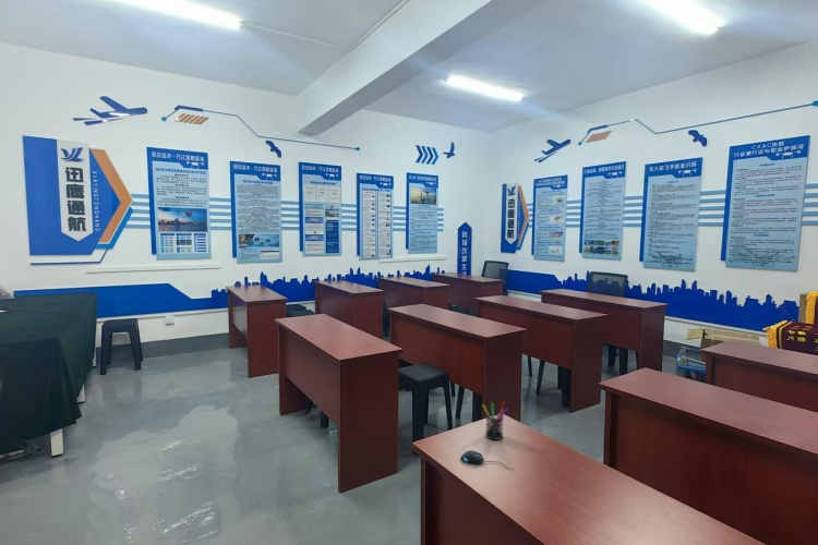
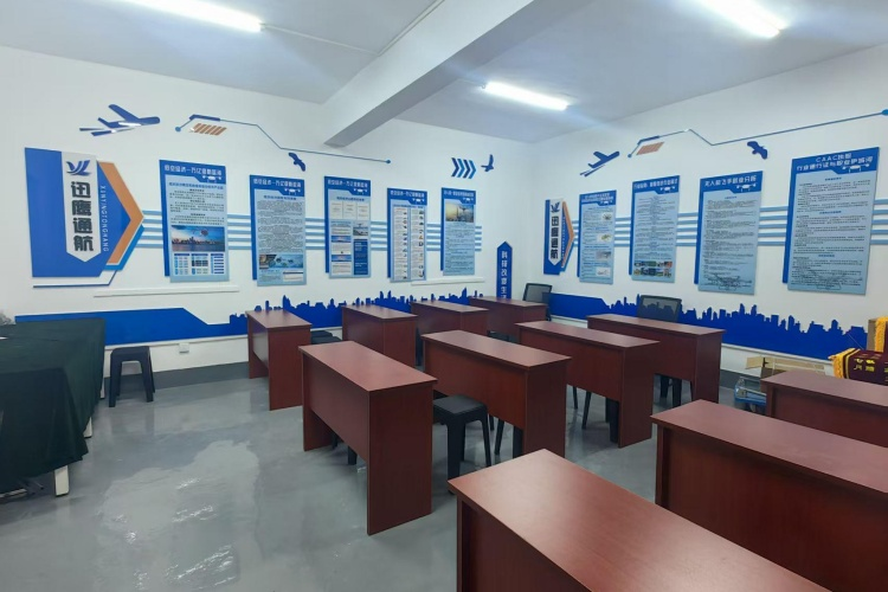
- pen holder (494, 417)
- mouse (484, 460)
